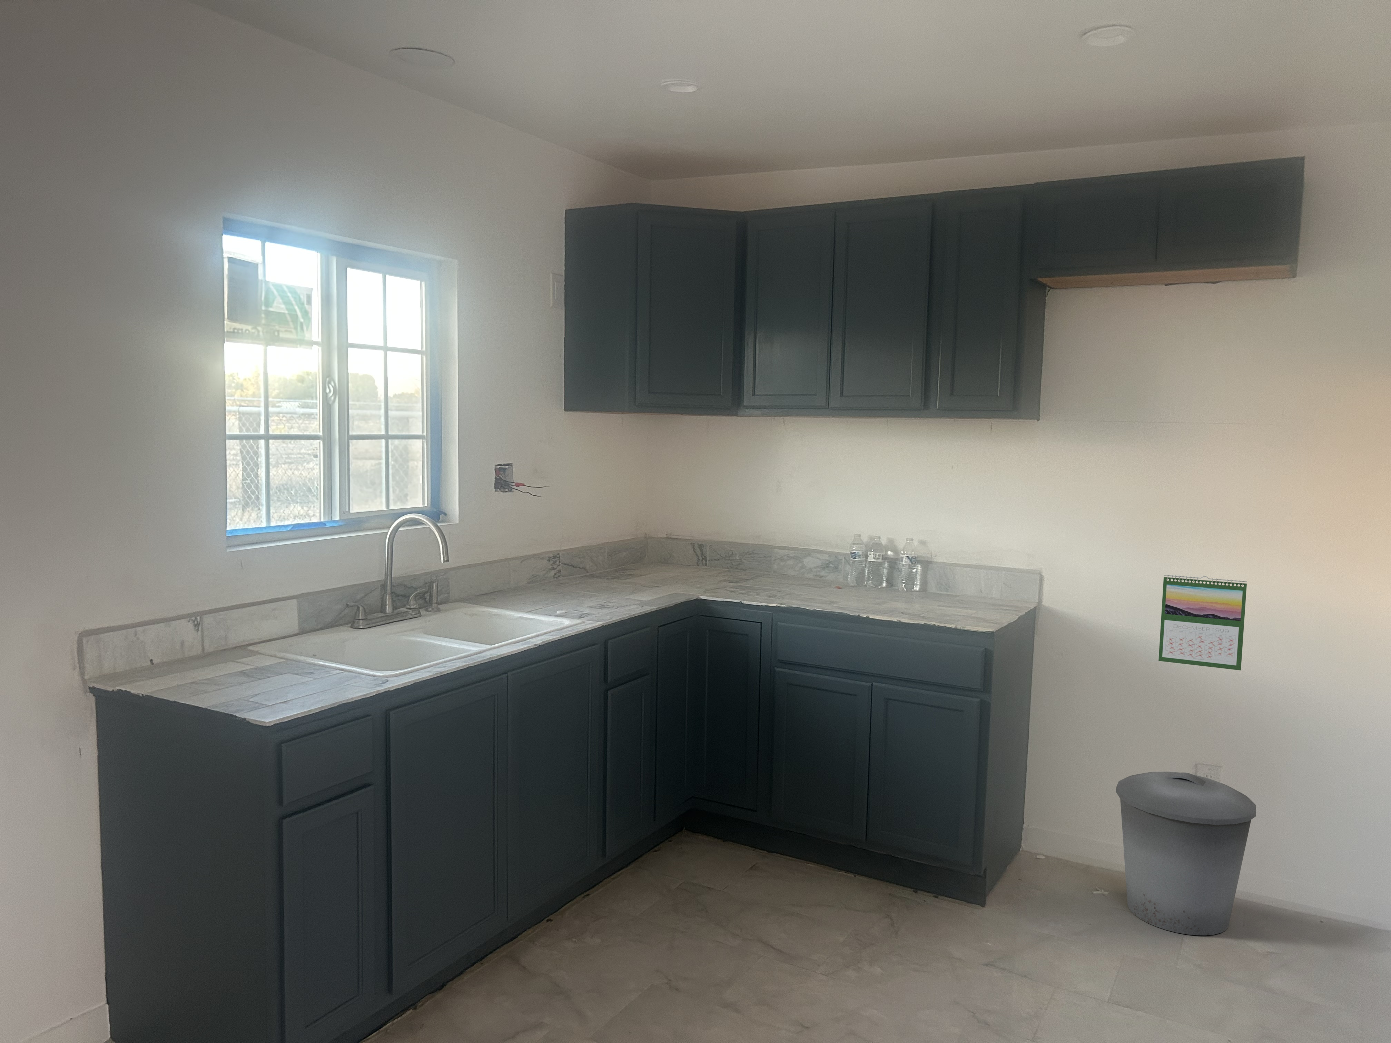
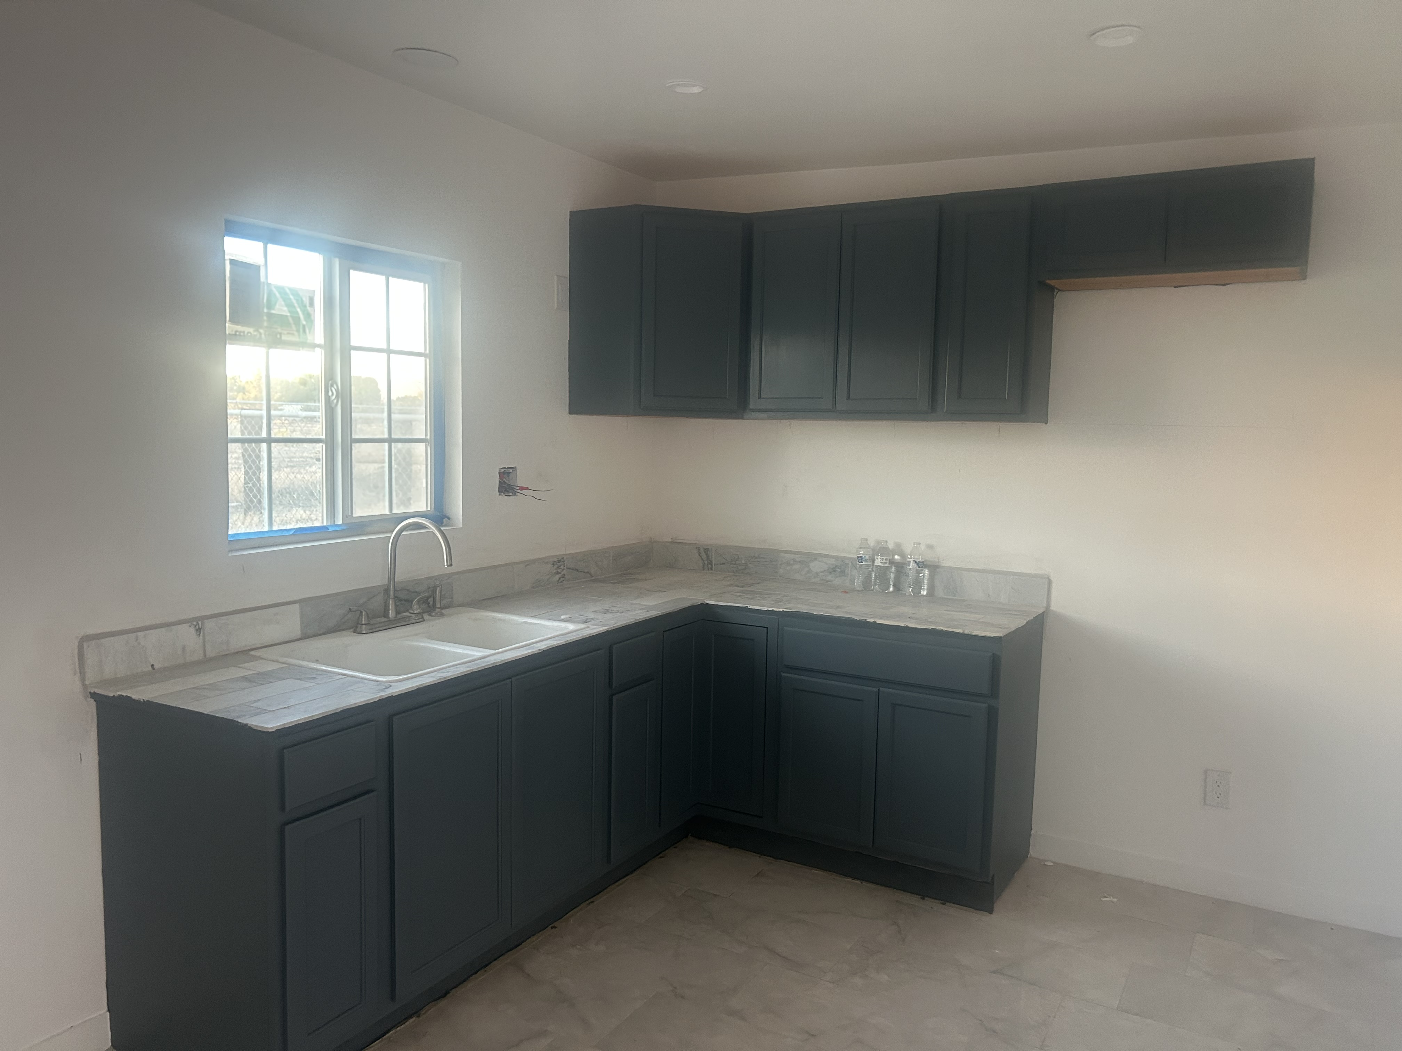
- trash can (1181, 844)
- calendar (1202, 621)
